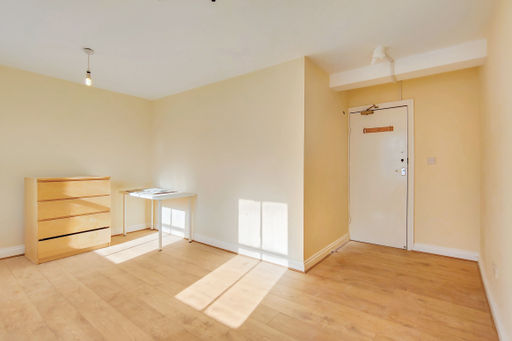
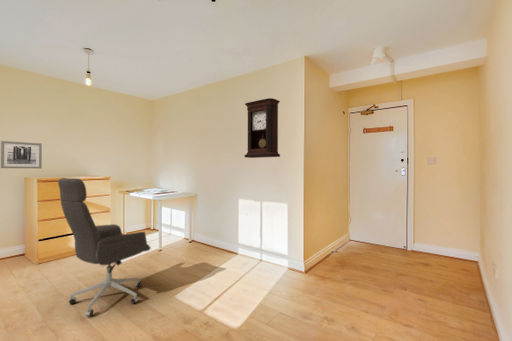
+ pendulum clock (260, 129)
+ wall art (22, 155)
+ office chair (105, 238)
